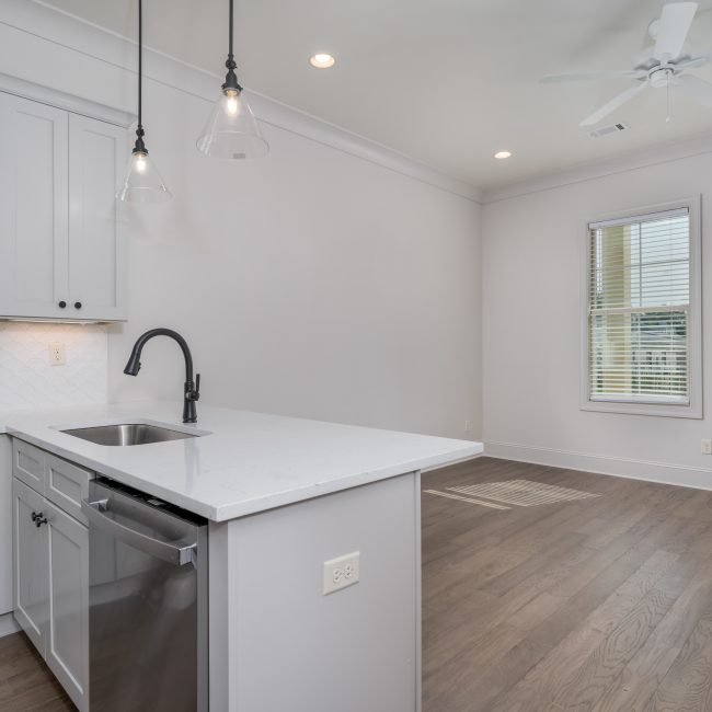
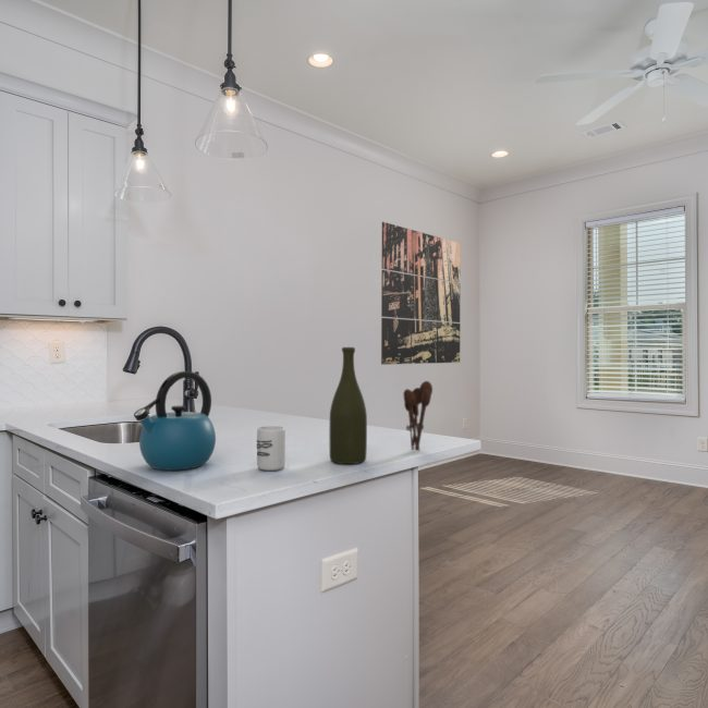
+ wall art (424, 298)
+ cup (270, 448)
+ utensil holder (417, 415)
+ kettle (174, 418)
+ bottle (347, 403)
